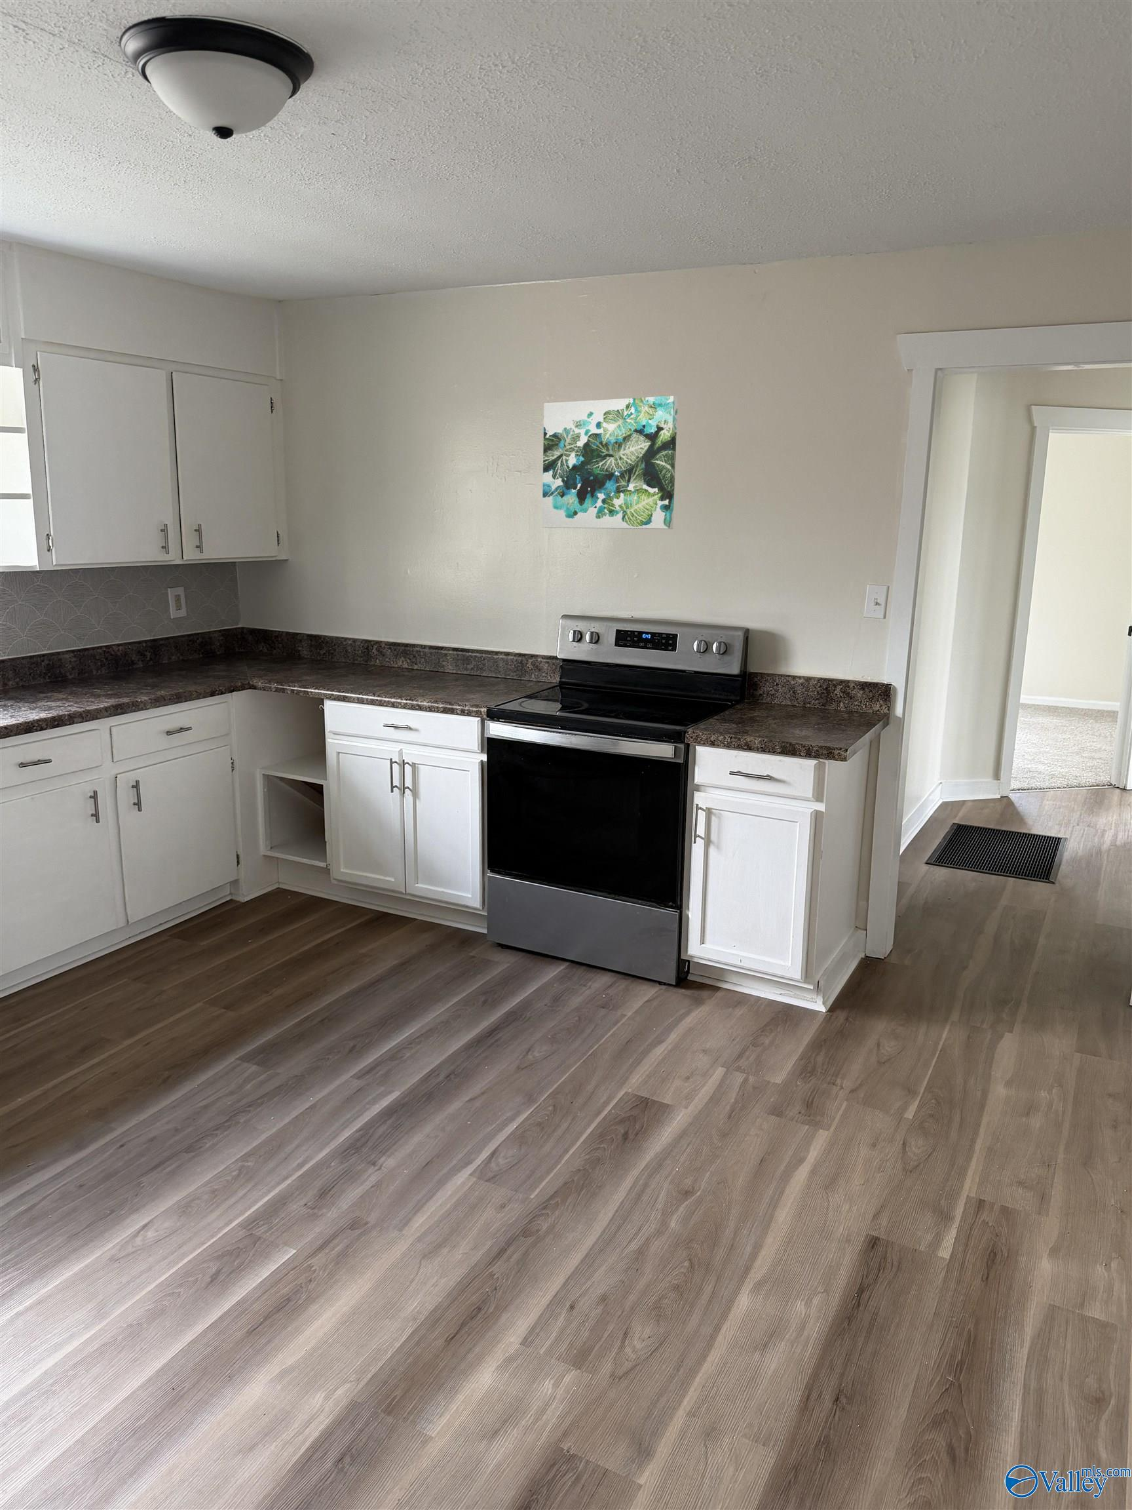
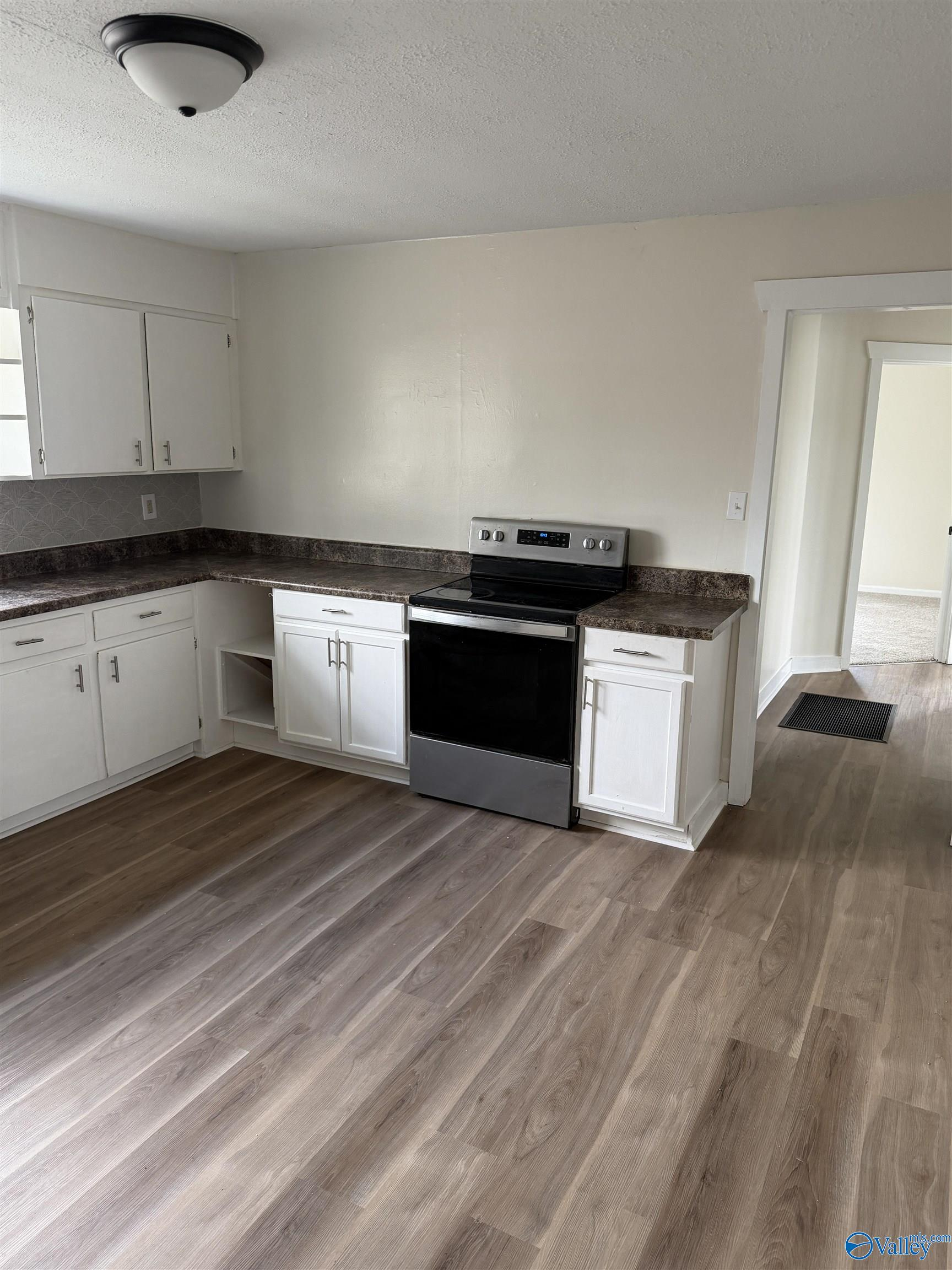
- wall art (608, 465)
